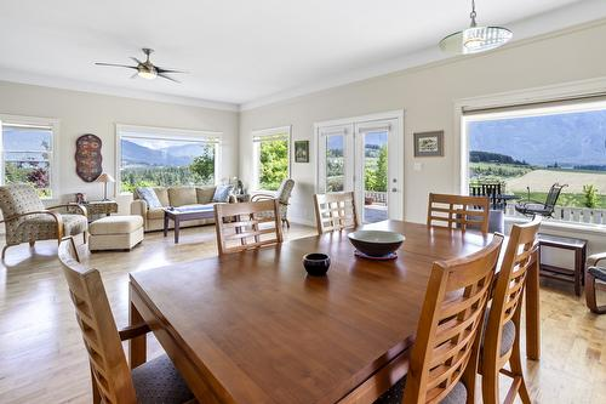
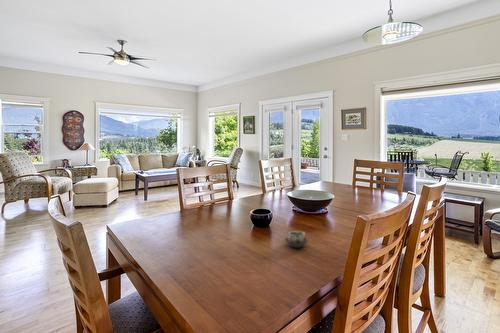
+ cup (296, 239)
